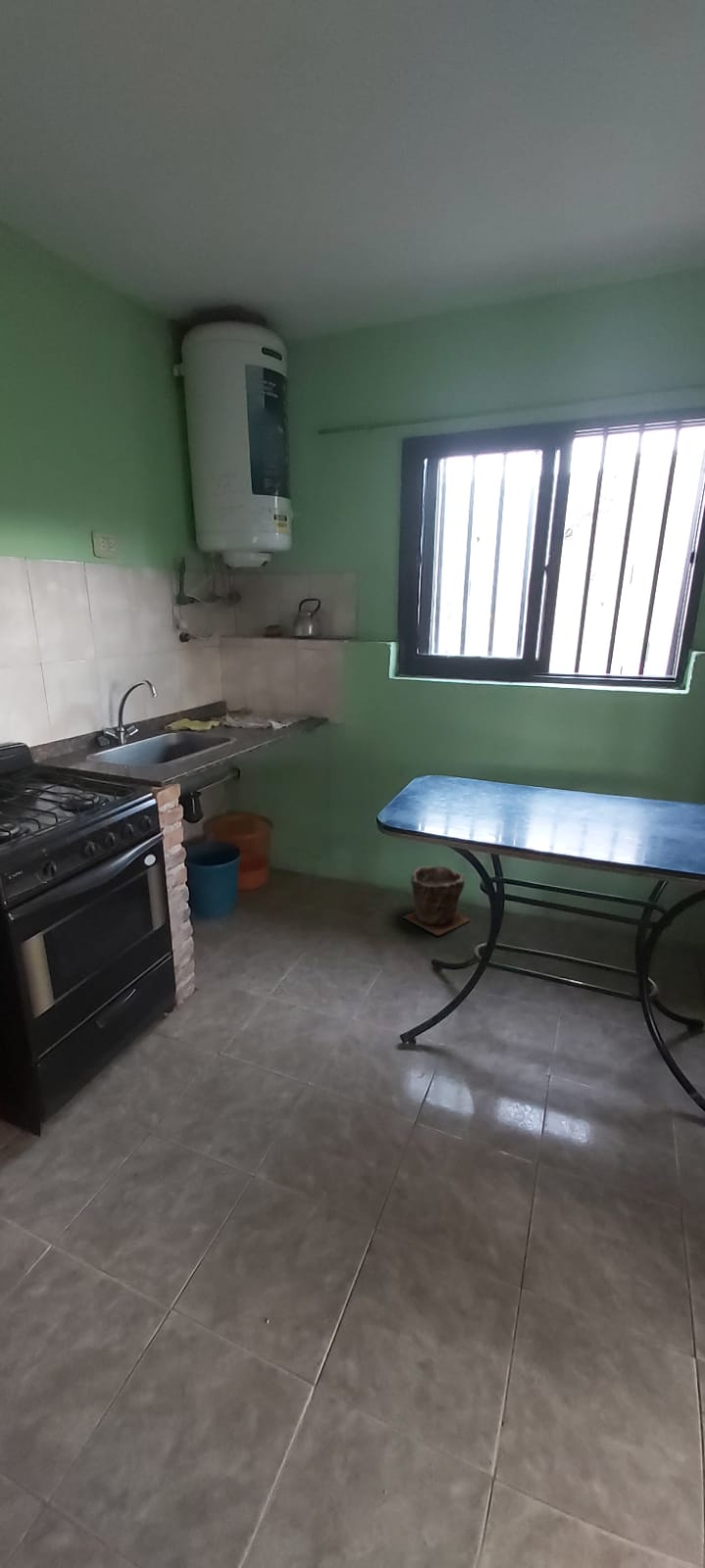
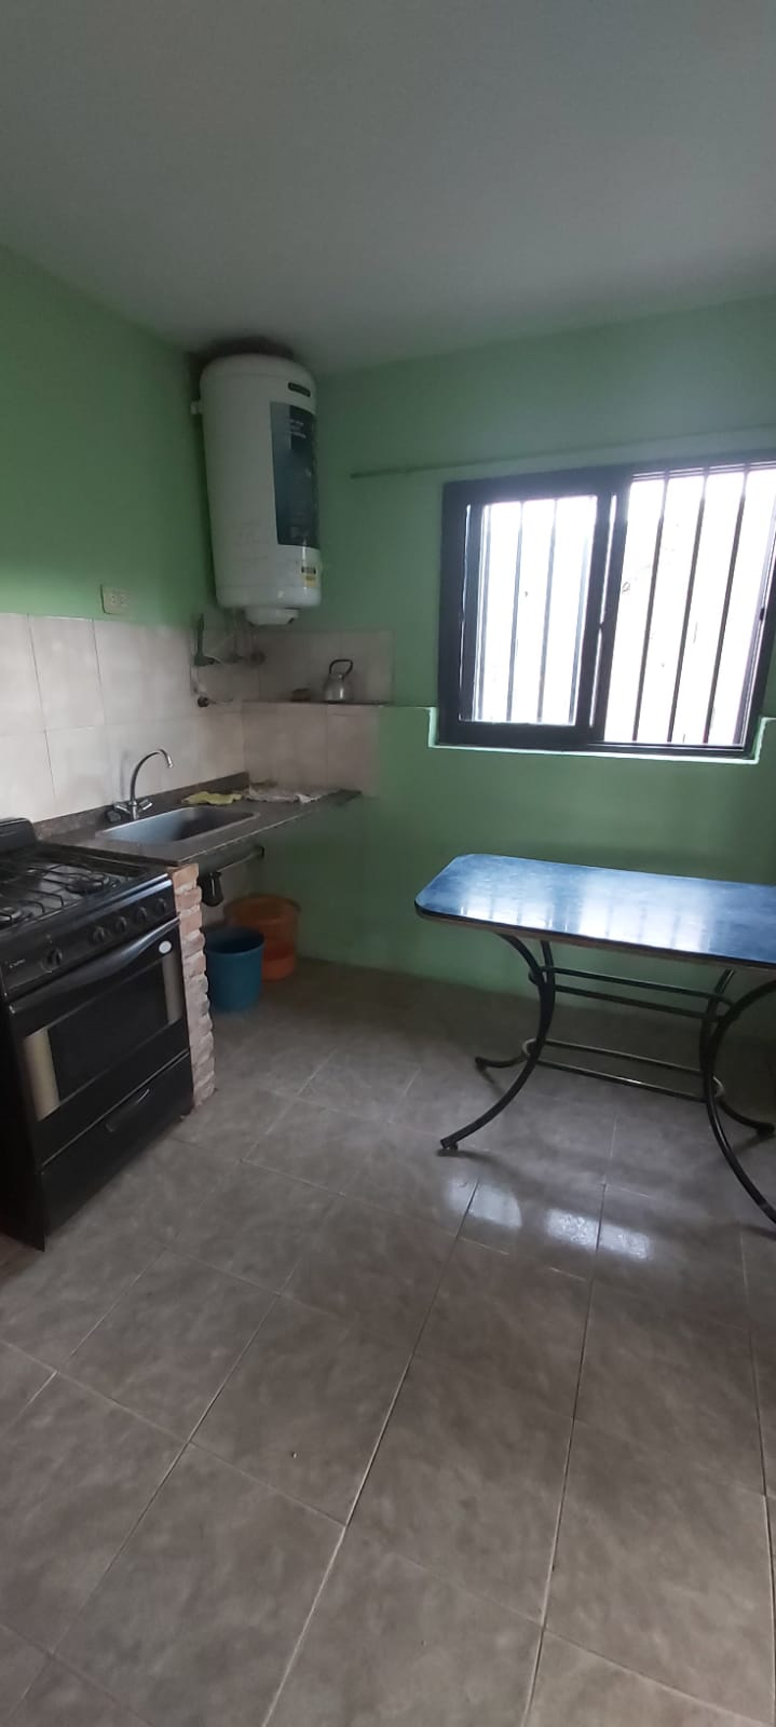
- plant pot (437, 896)
